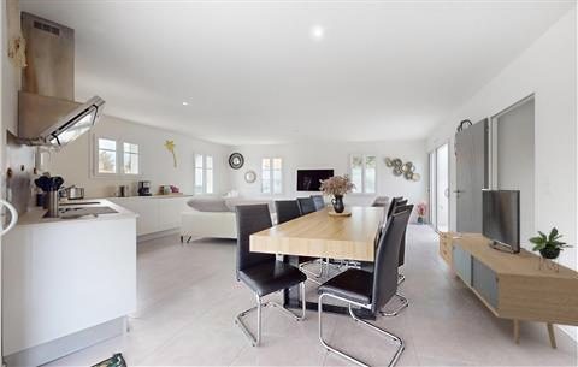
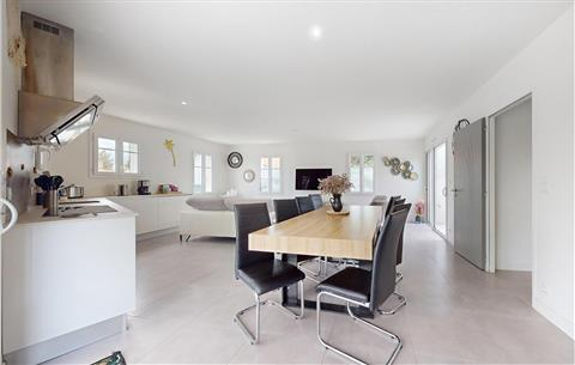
- media console (493, 245)
